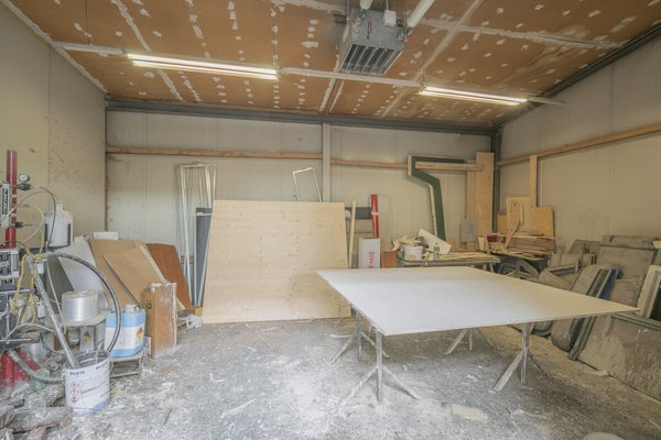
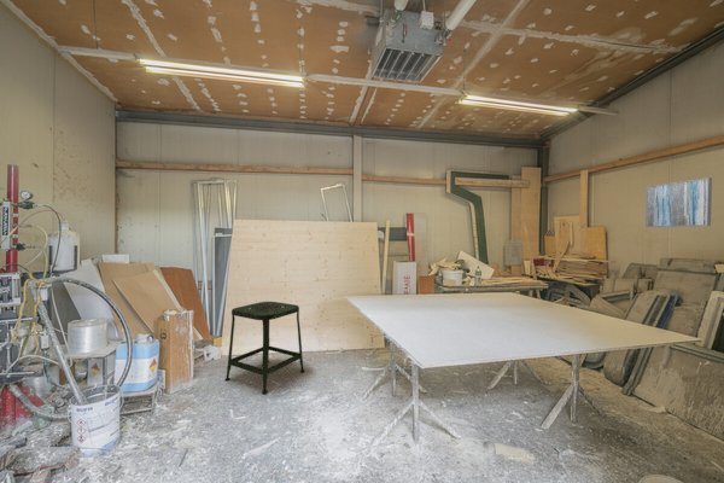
+ wall art (676, 204)
+ stool (265, 342)
